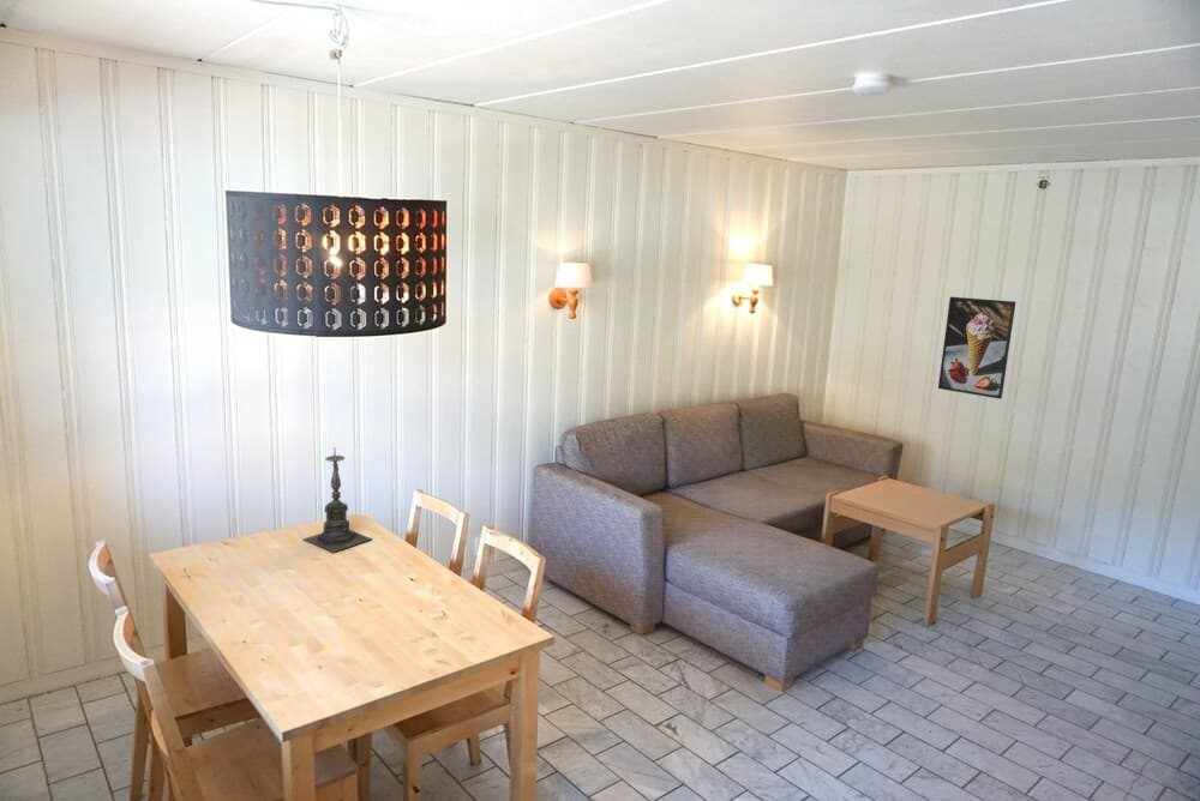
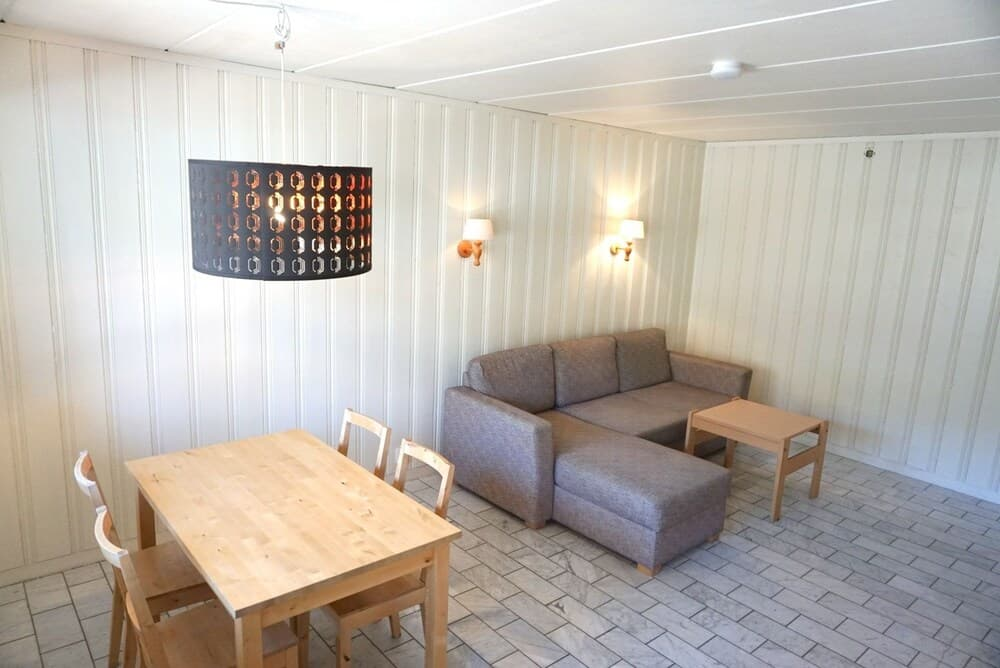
- candle holder (336, 492)
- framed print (974, 347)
